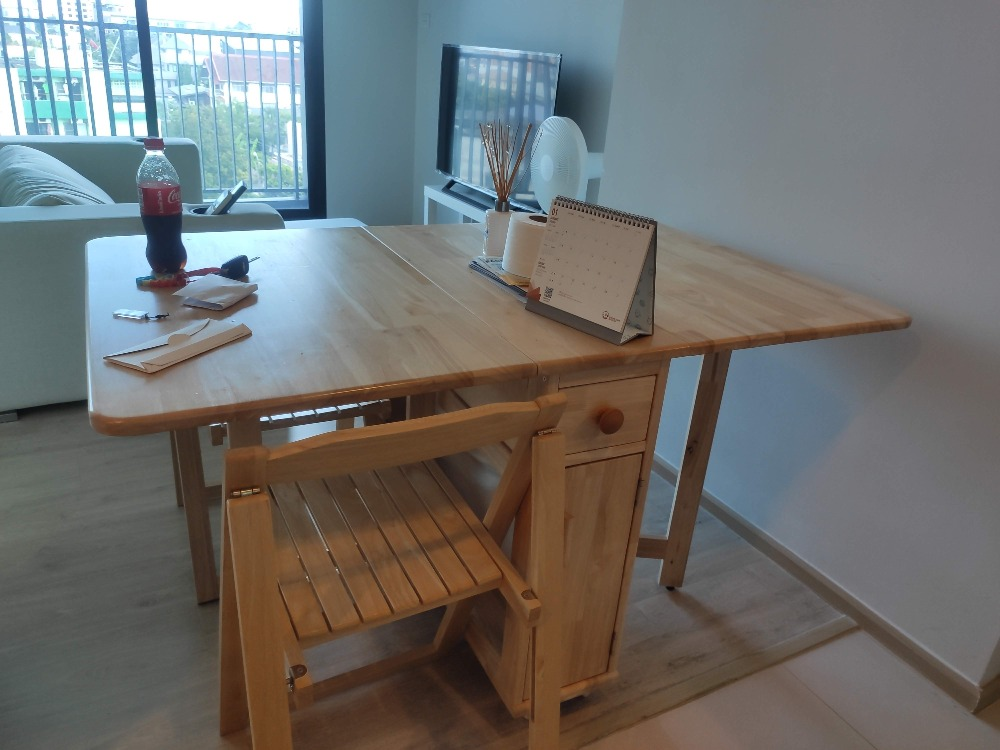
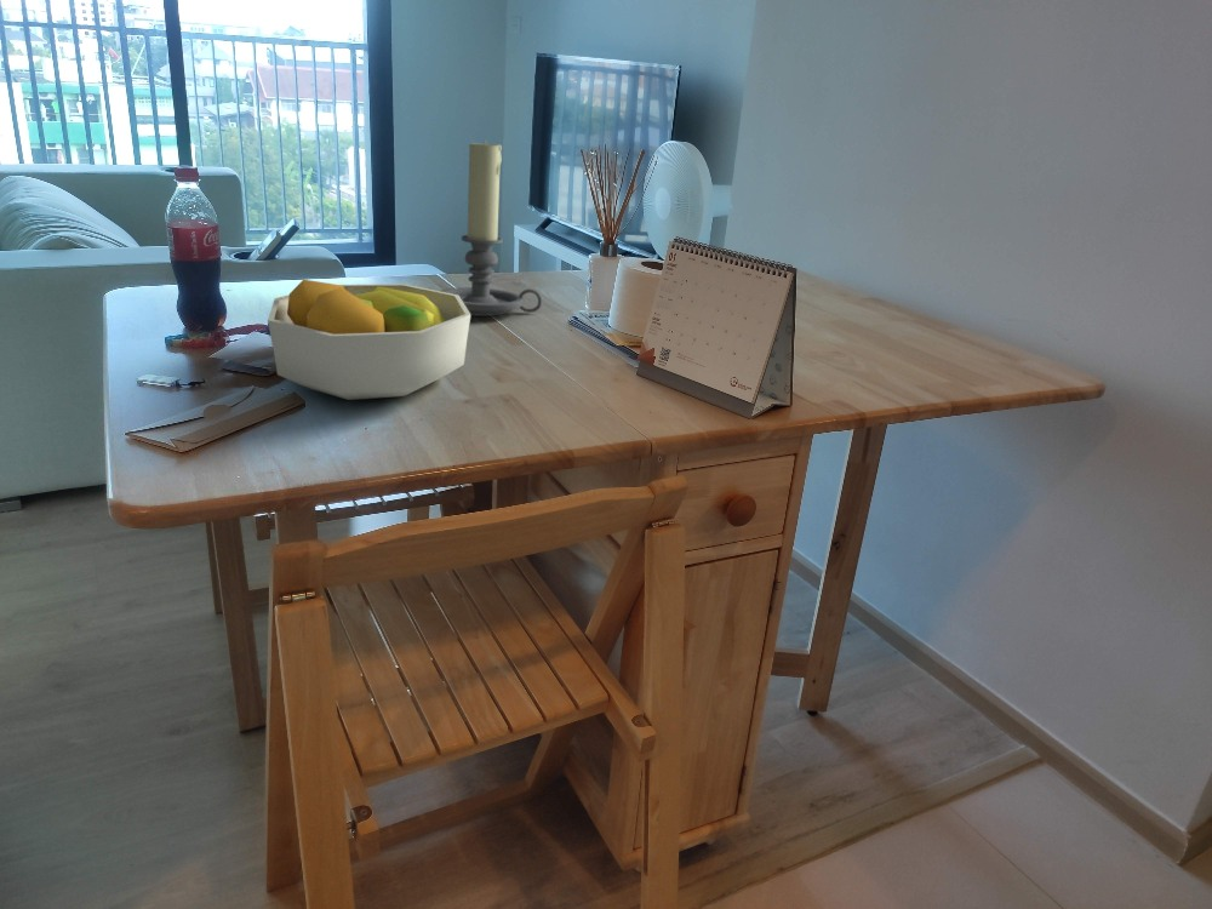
+ candle holder (491, 228)
+ fruit bowl (372, 325)
